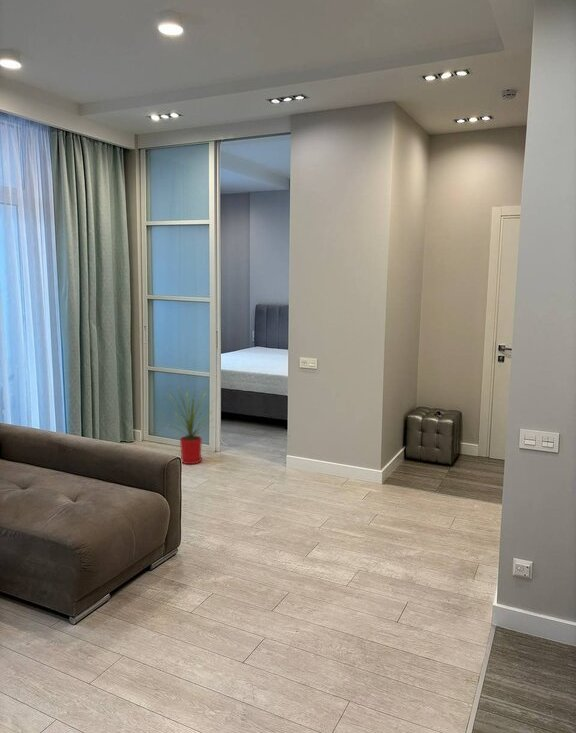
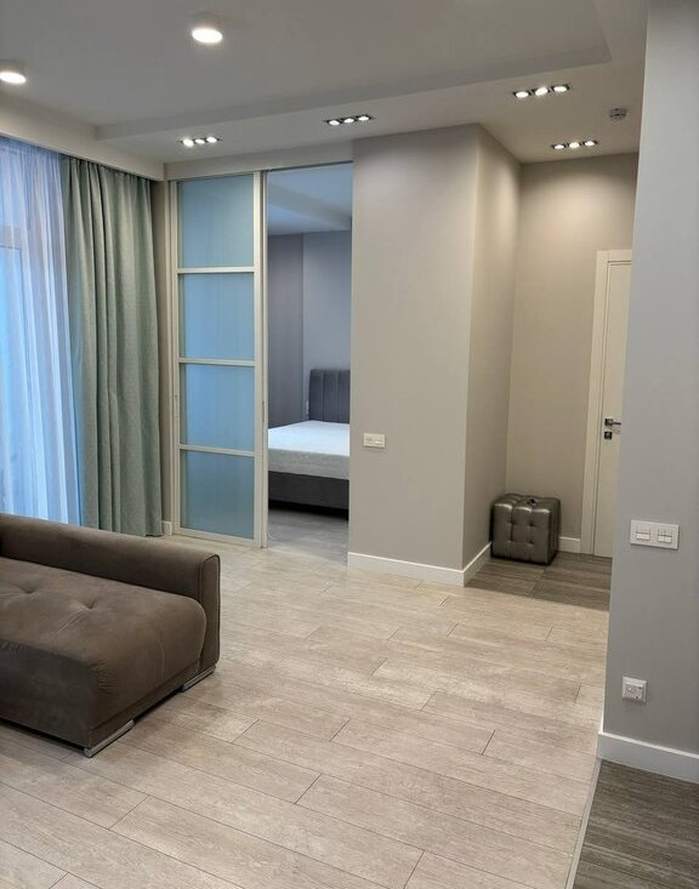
- house plant (191, 423)
